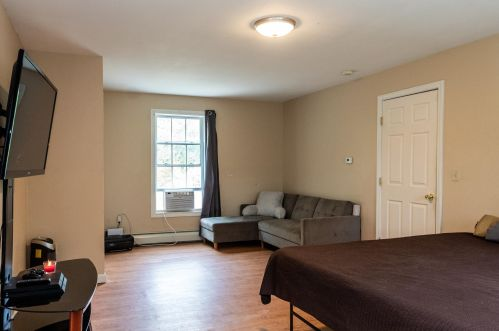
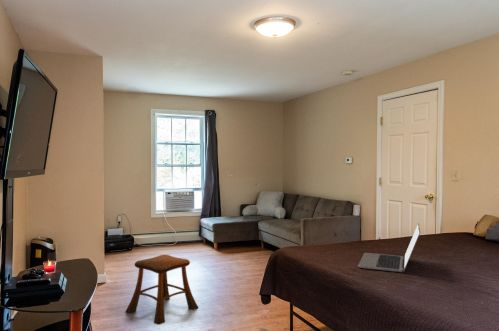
+ laptop (389, 255)
+ stool (162, 285)
